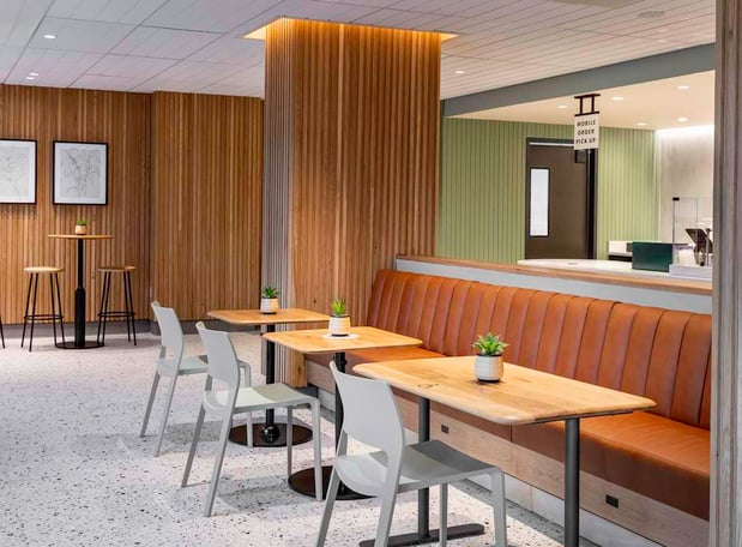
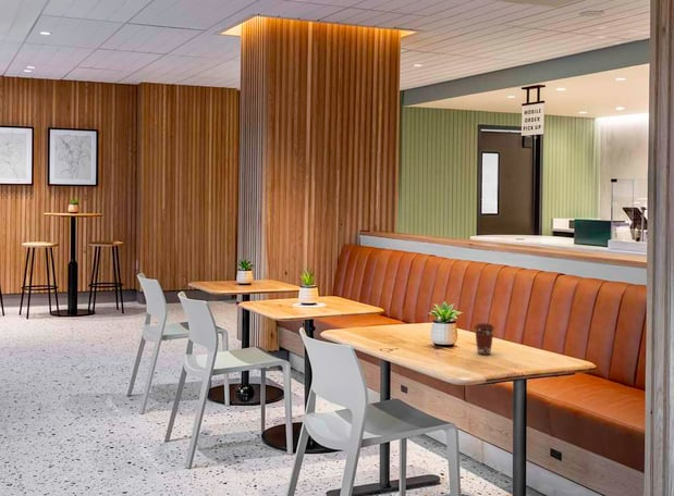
+ coffee cup (483, 338)
